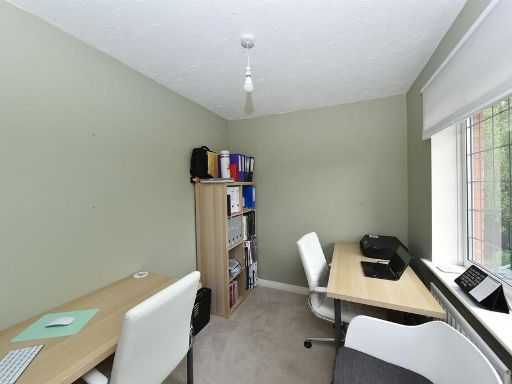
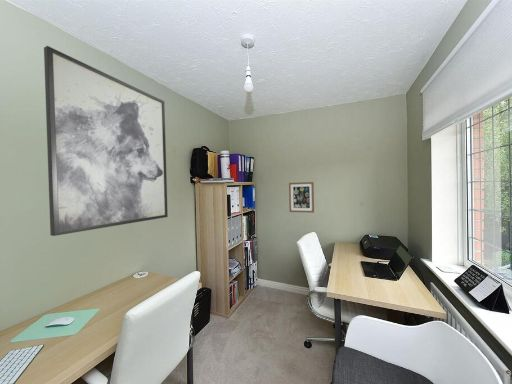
+ wall art (301, 197)
+ wall art (120, 152)
